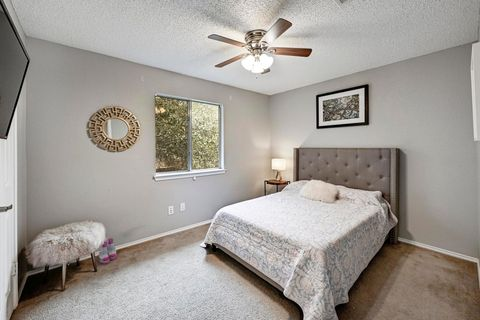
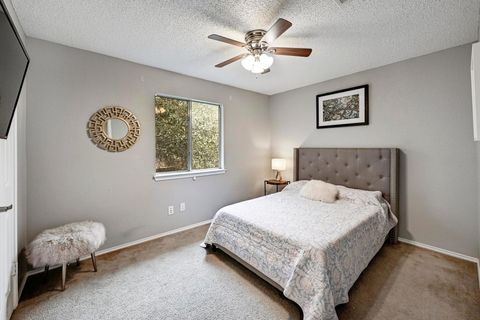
- boots (108, 249)
